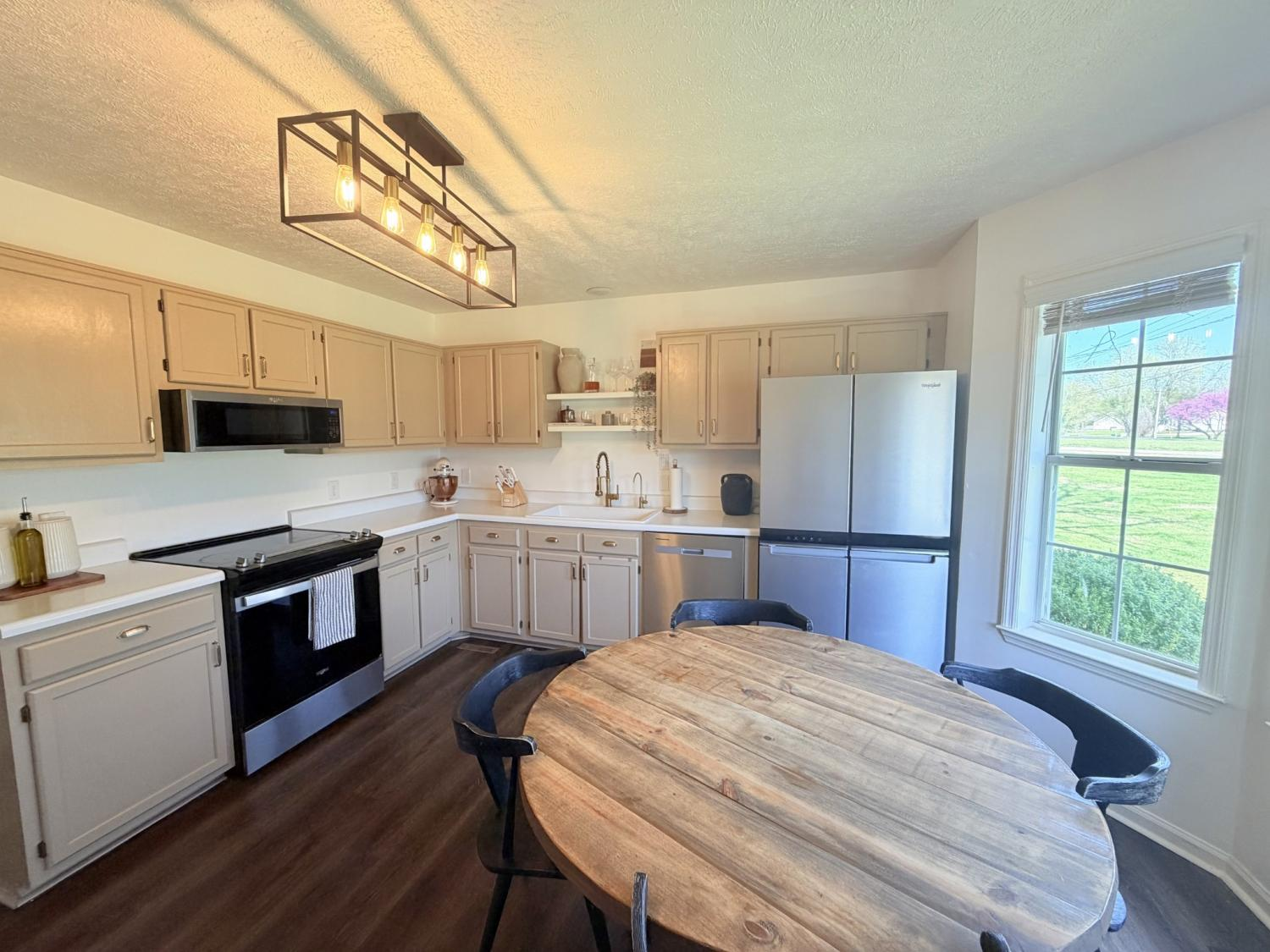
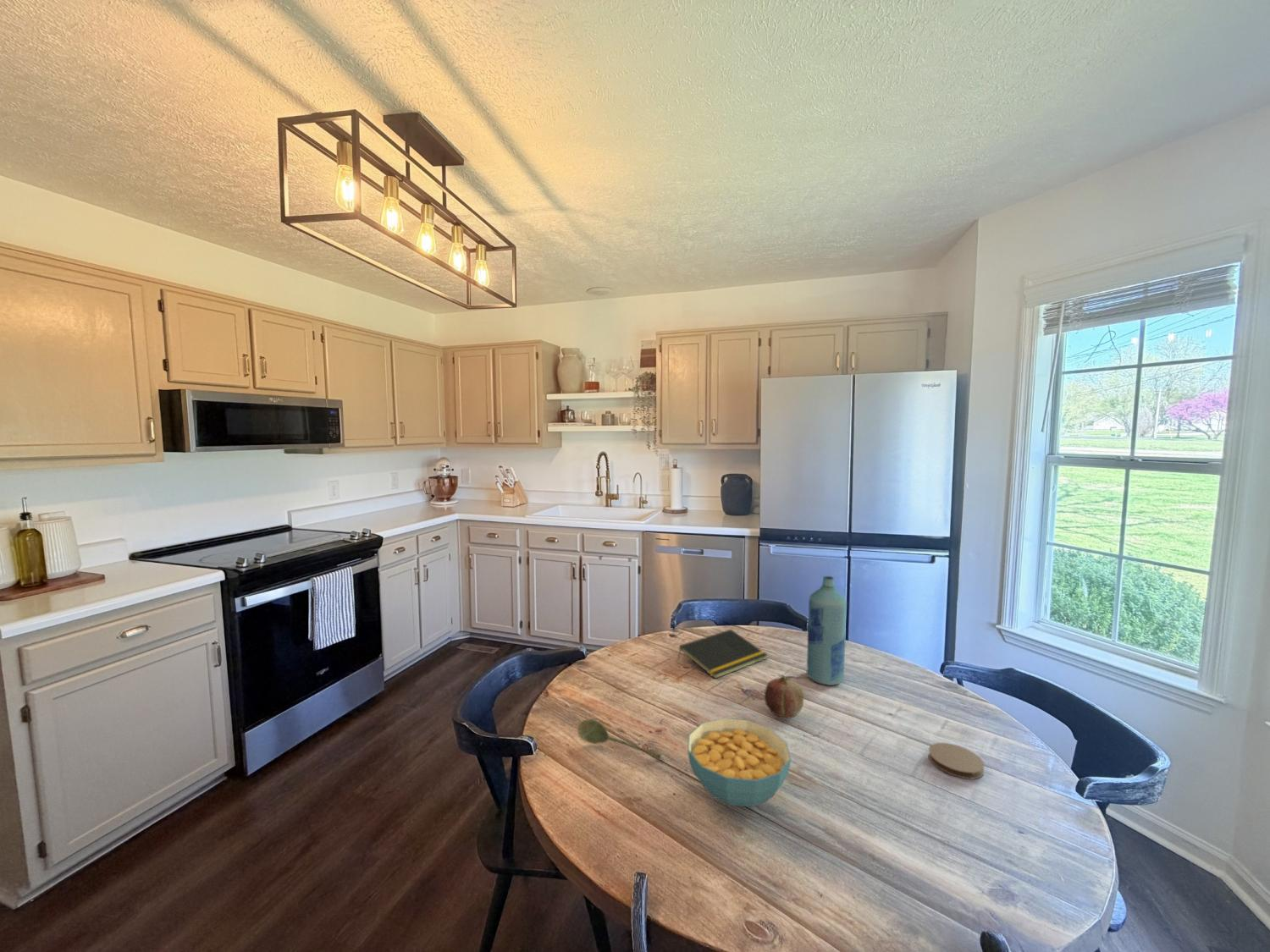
+ bottle (826, 628)
+ soupspoon (619, 740)
+ coaster (955, 760)
+ fruit (784, 695)
+ cereal bowl (737, 769)
+ notepad (723, 652)
